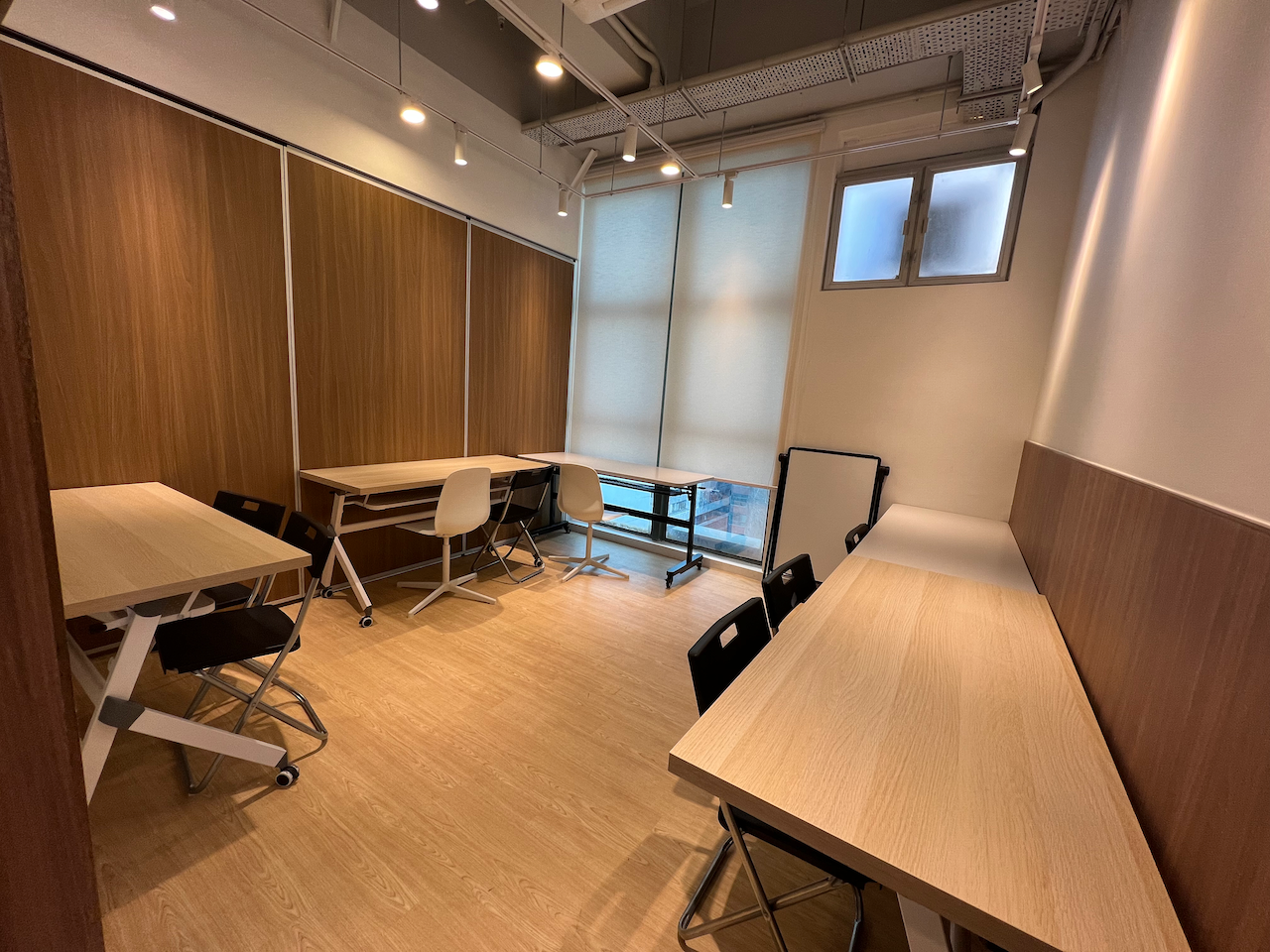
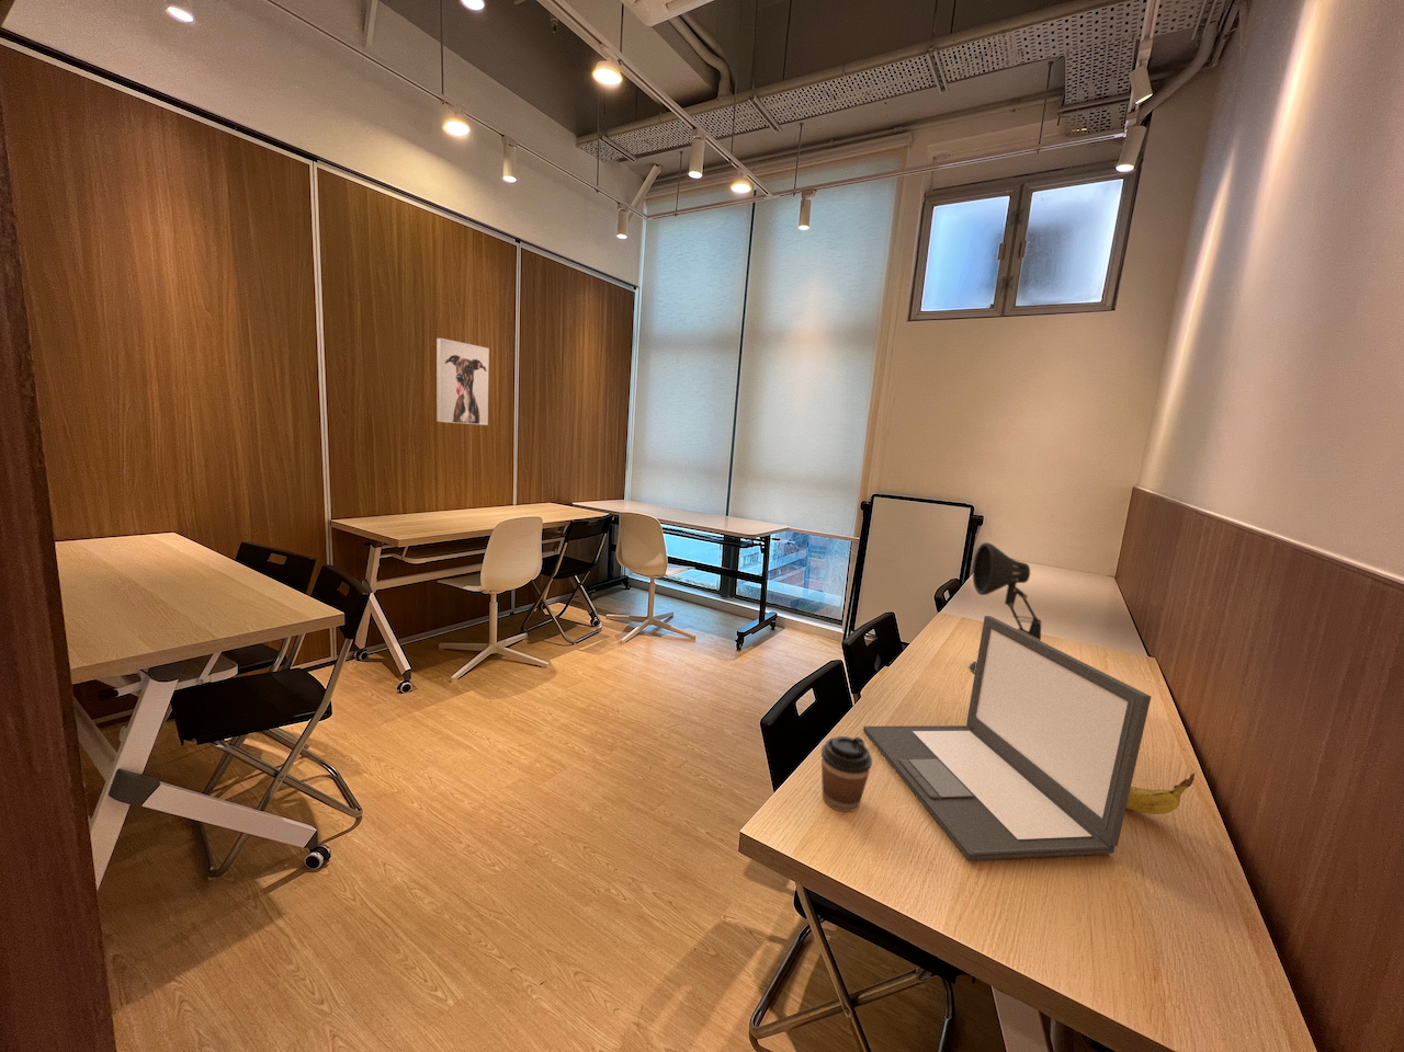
+ coffee cup (845, 769)
+ laptop (982, 717)
+ banana (1131, 787)
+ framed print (463, 383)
+ desk lamp (1014, 611)
